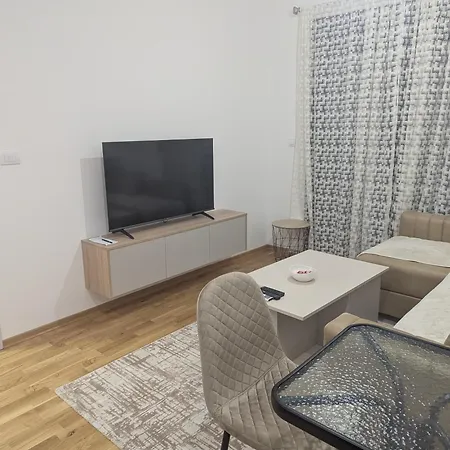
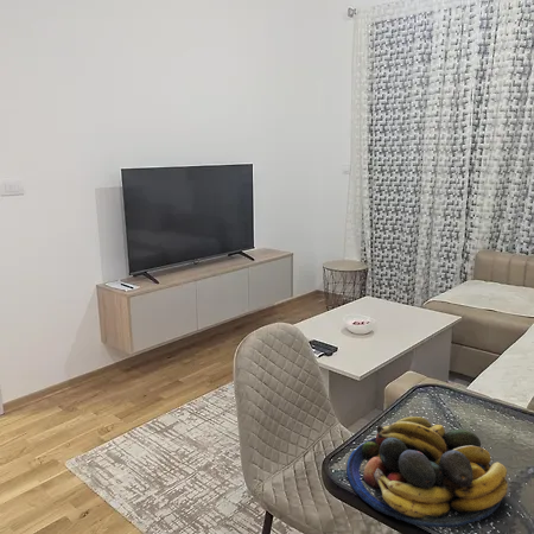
+ fruit bowl (422, 451)
